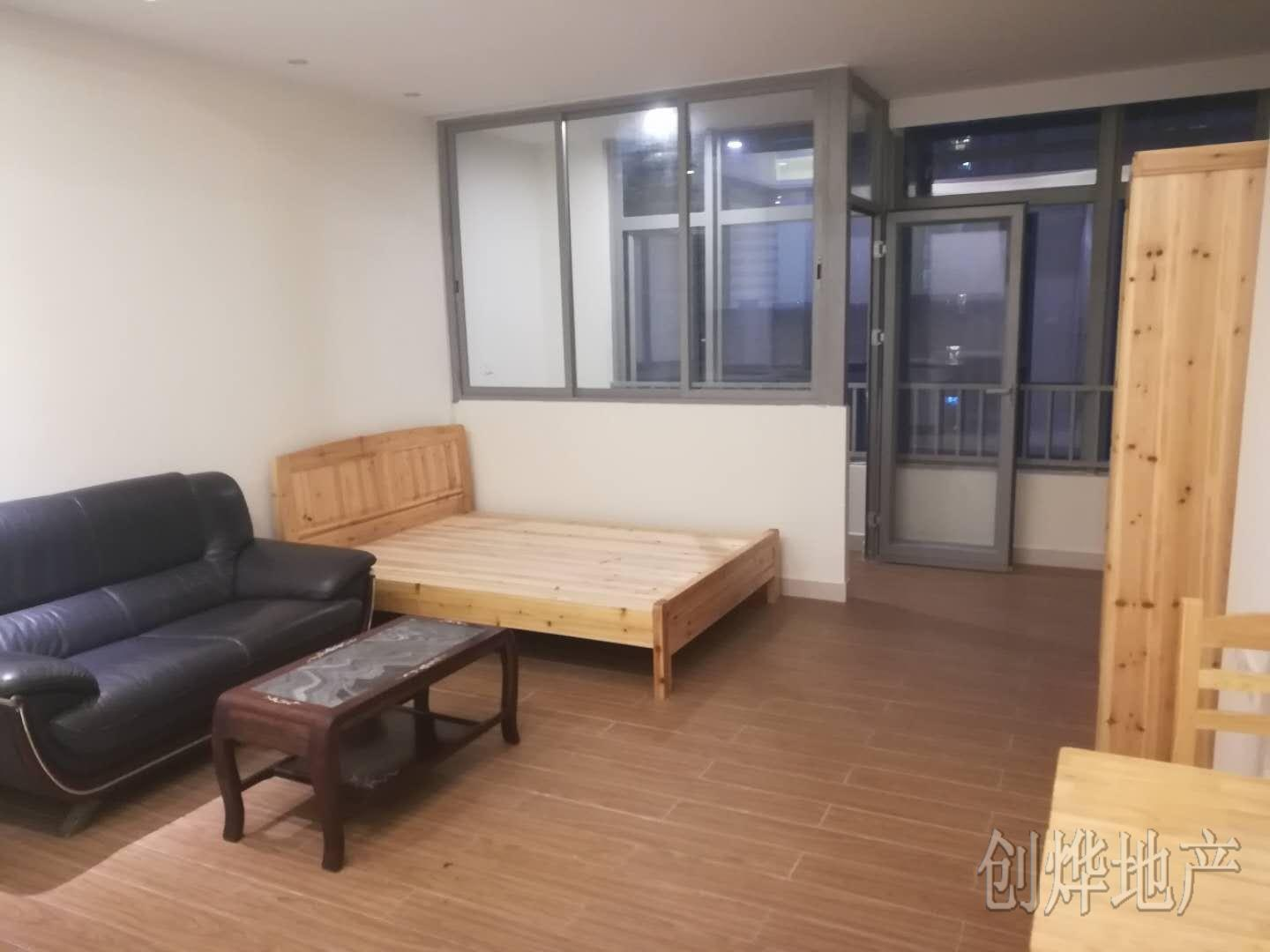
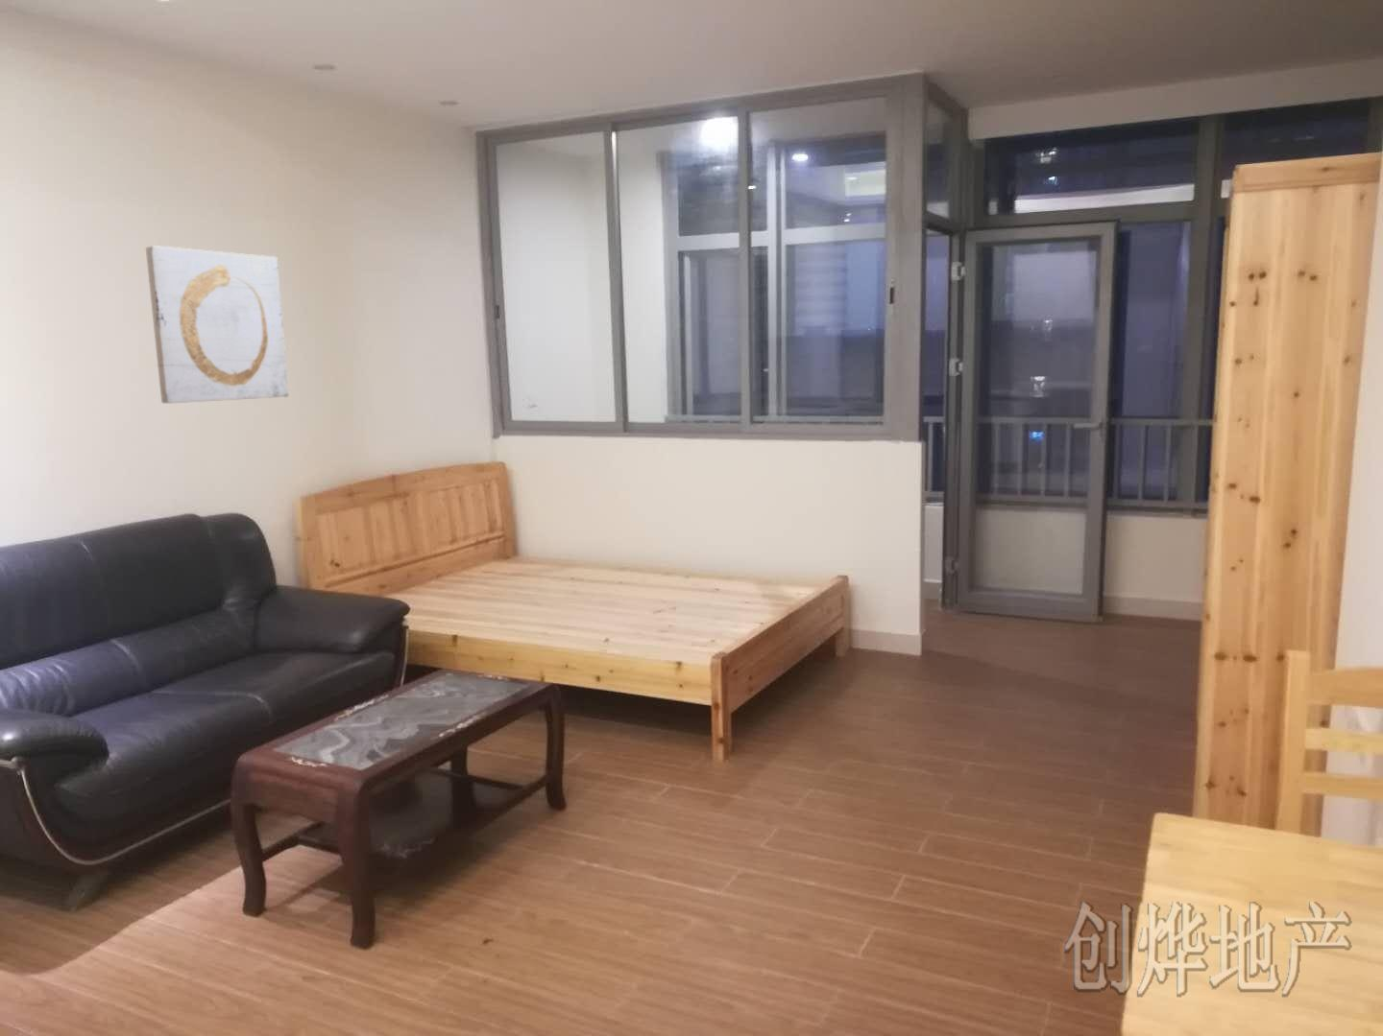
+ wall art (222, 326)
